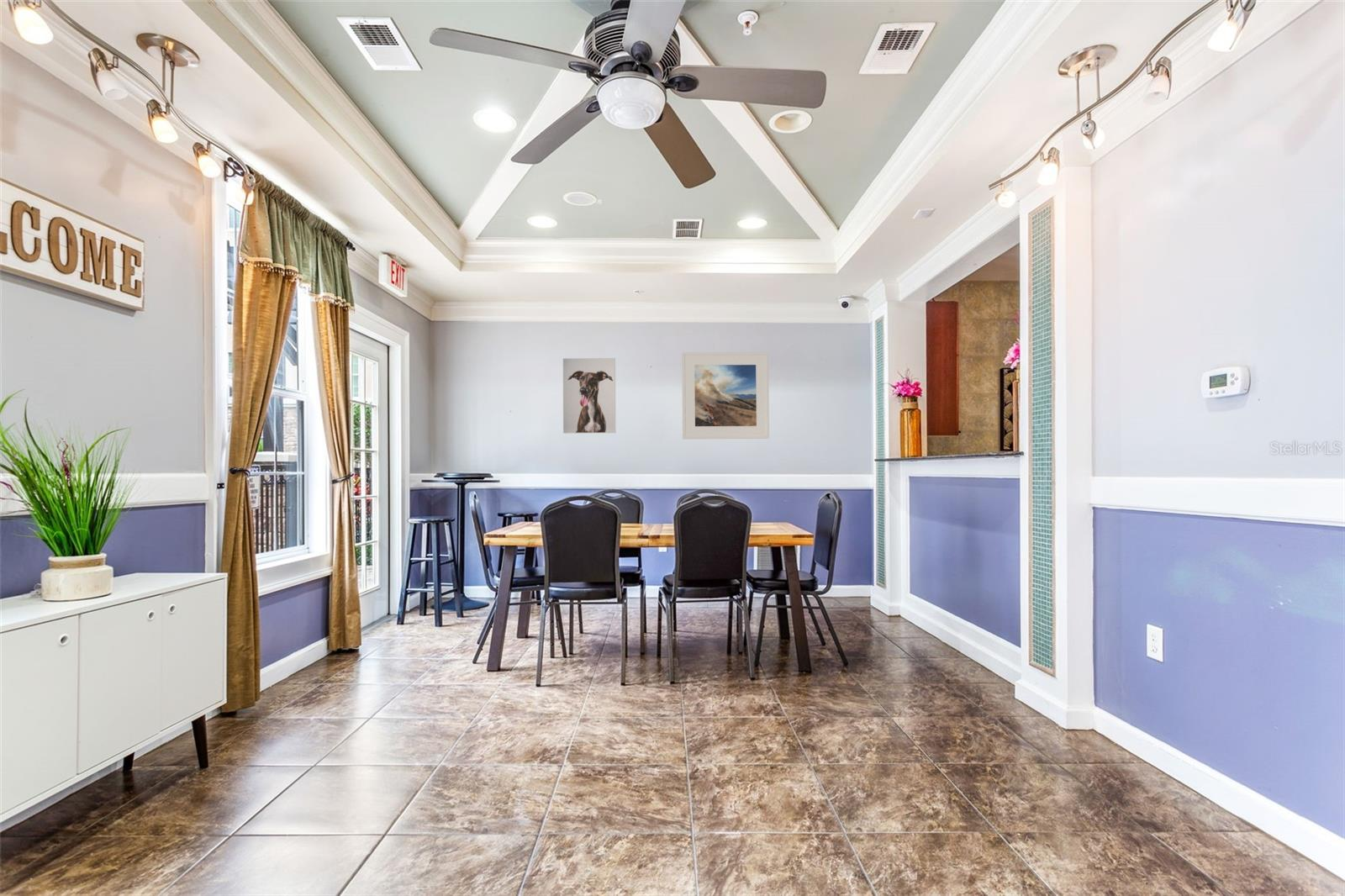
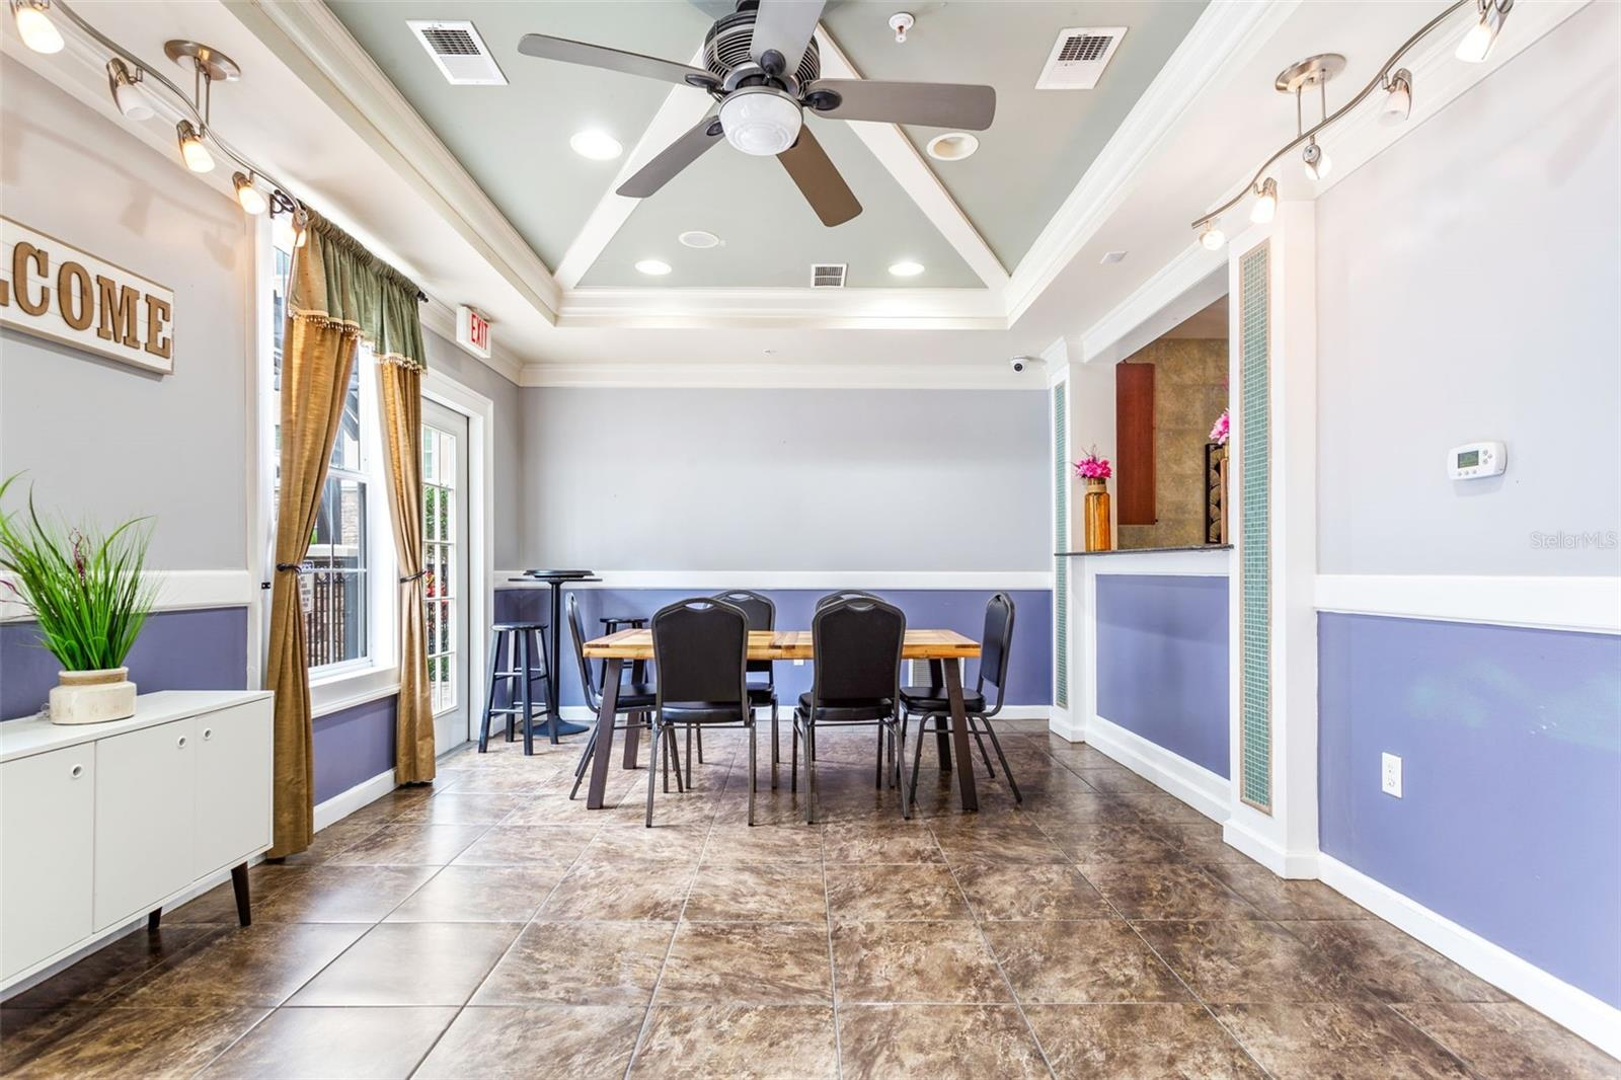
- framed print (589, 395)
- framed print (725, 395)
